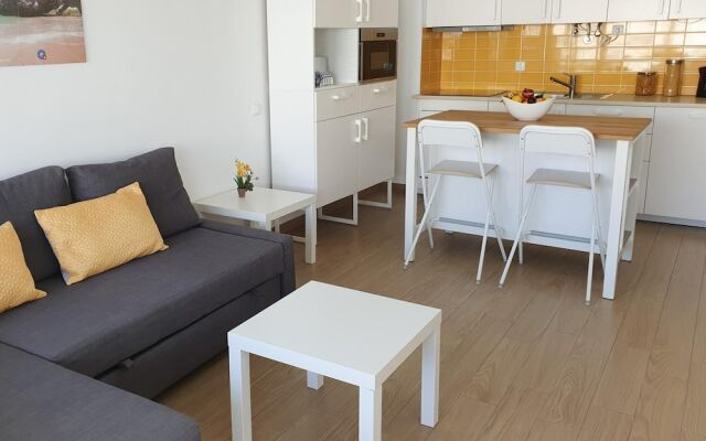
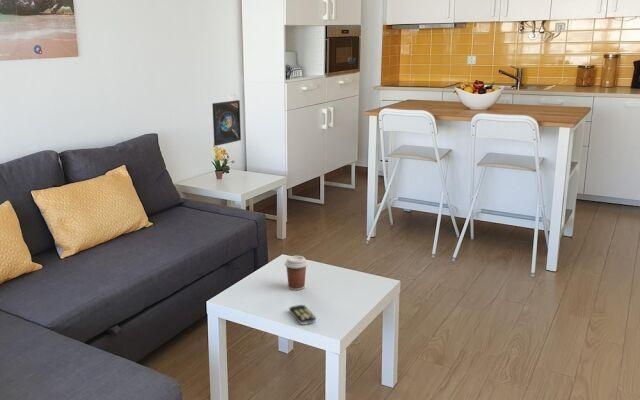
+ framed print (227, 122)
+ coffee cup (296, 272)
+ remote control (302, 314)
